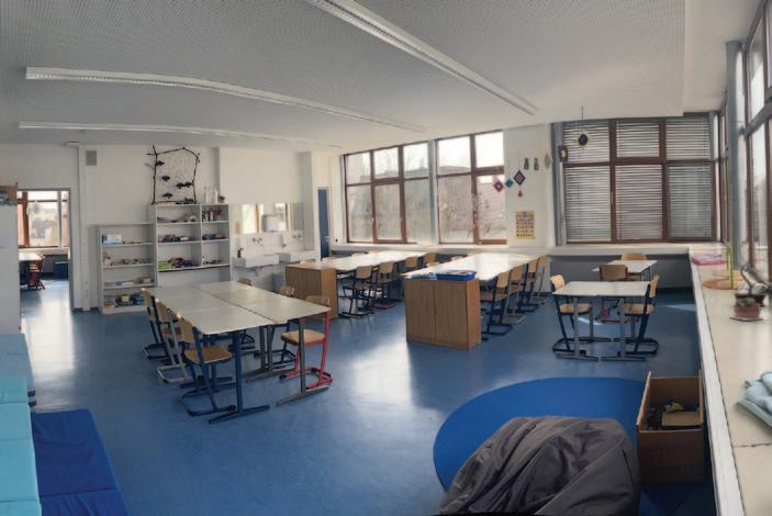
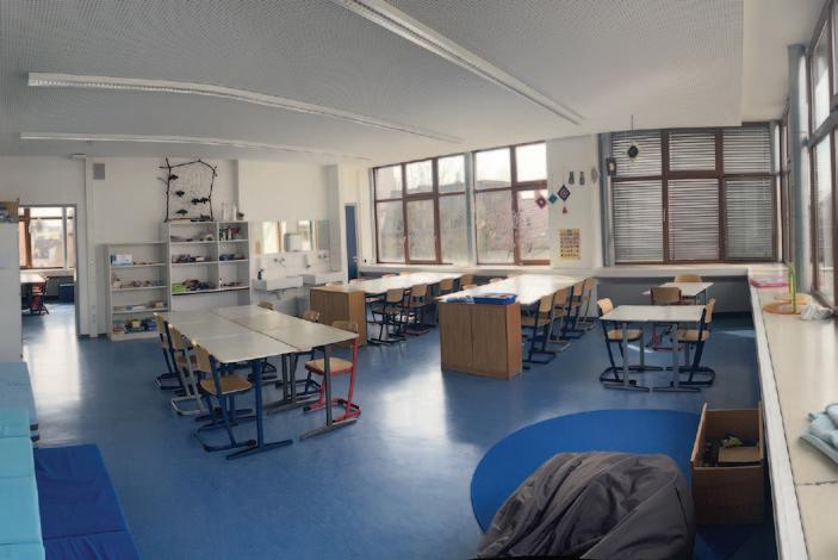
- potted plant (740, 272)
- succulent plant (747, 307)
